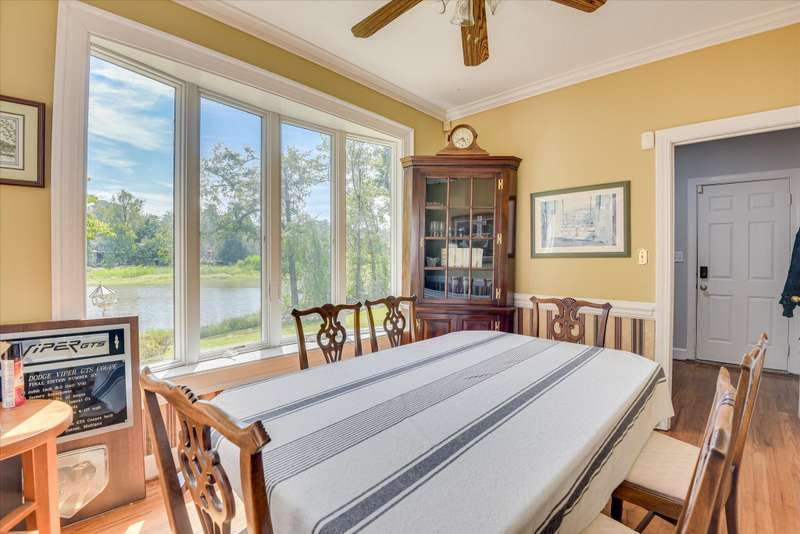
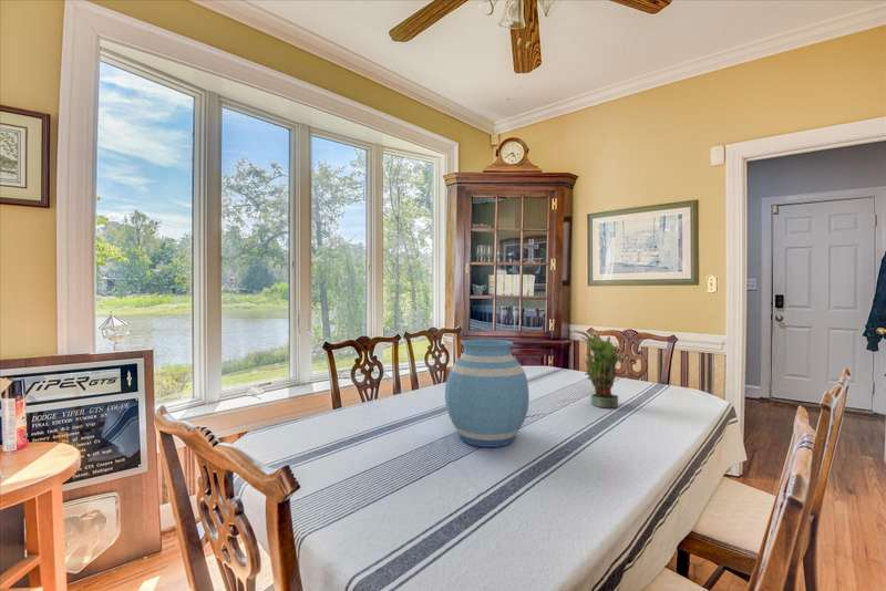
+ vase (486, 390)
+ potted plant (597, 366)
